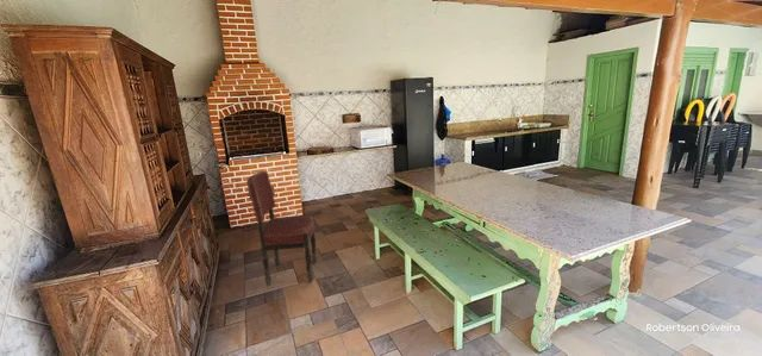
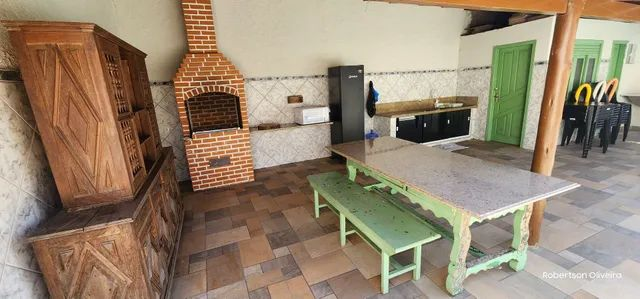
- dining chair (285, 225)
